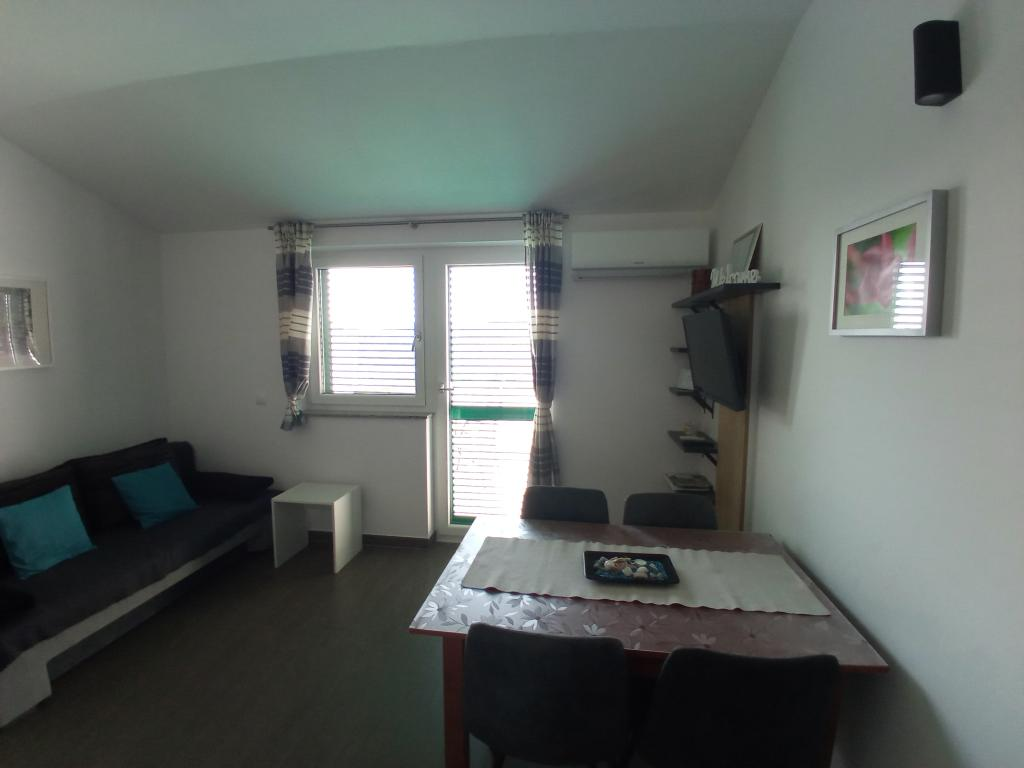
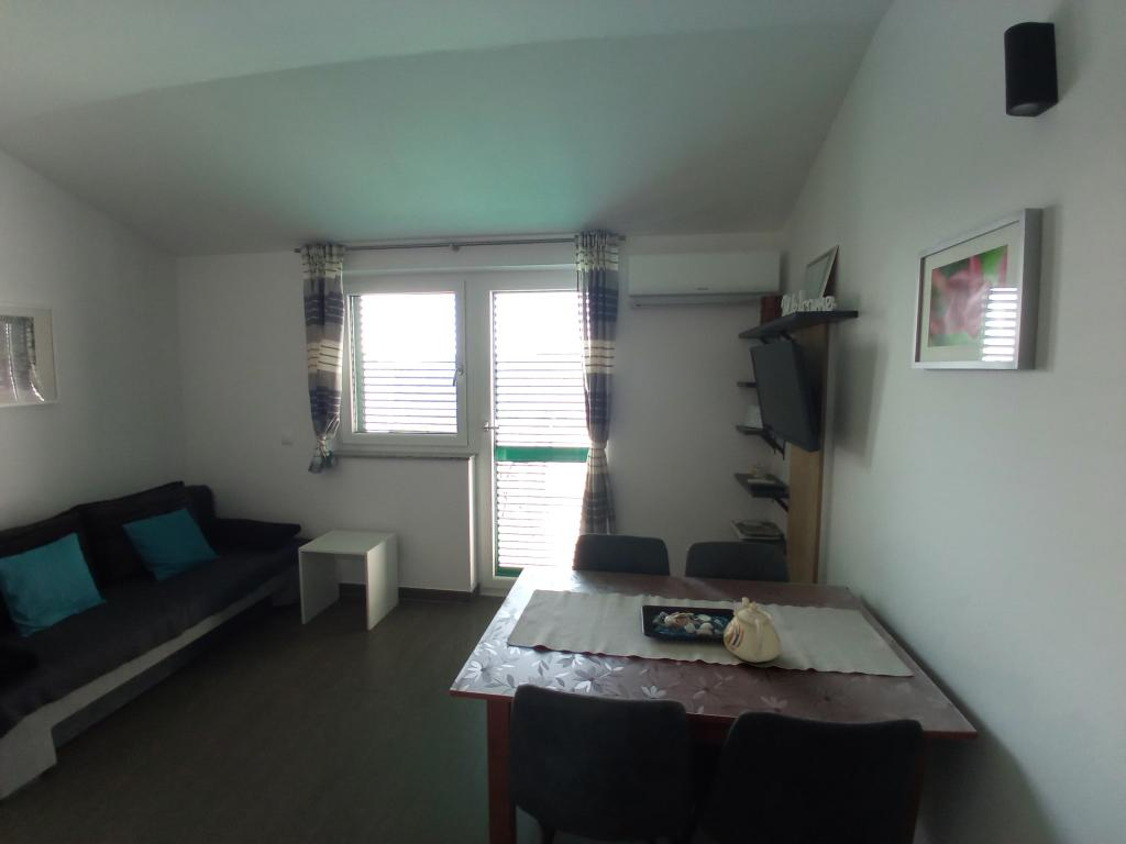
+ teapot (751, 628)
